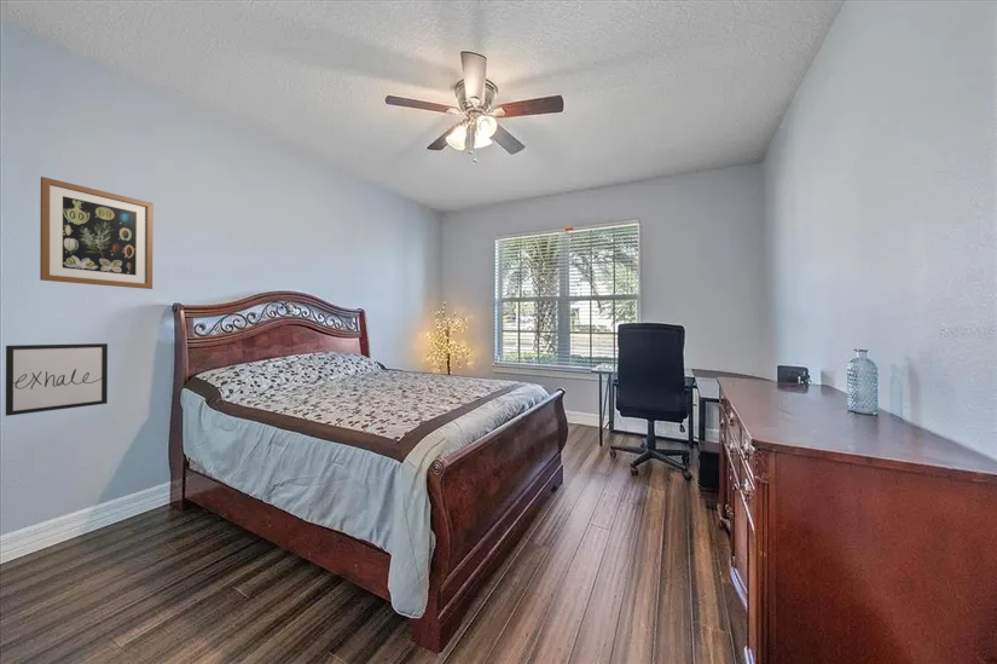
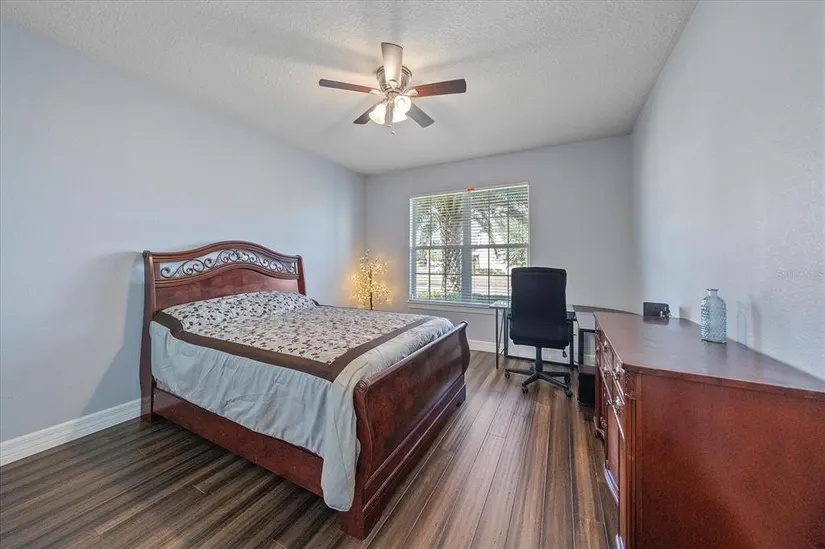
- wall art (60, 376)
- wall art (102, 237)
